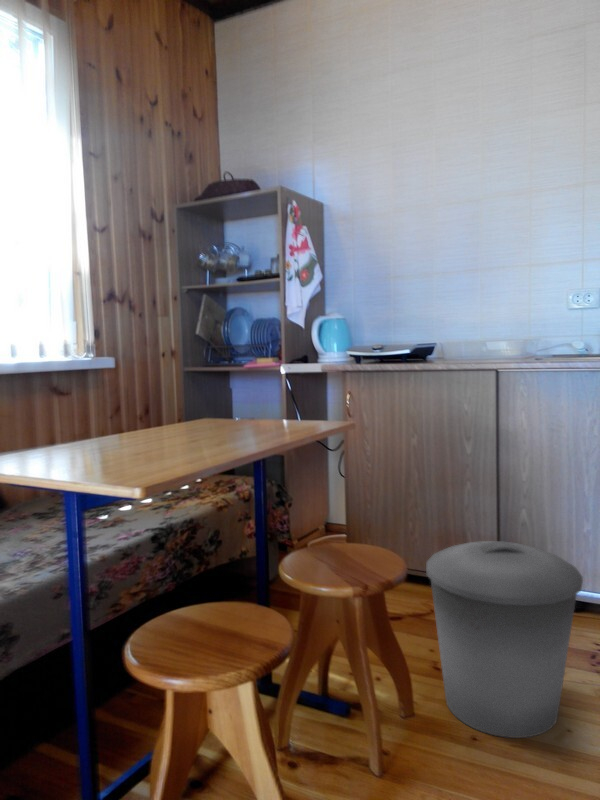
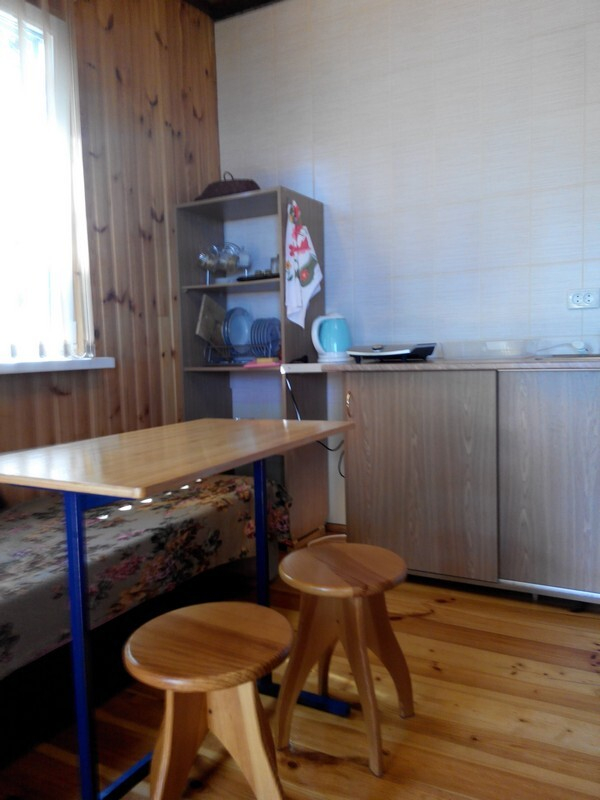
- trash can (501, 625)
